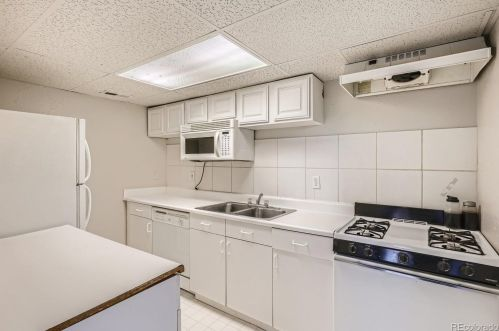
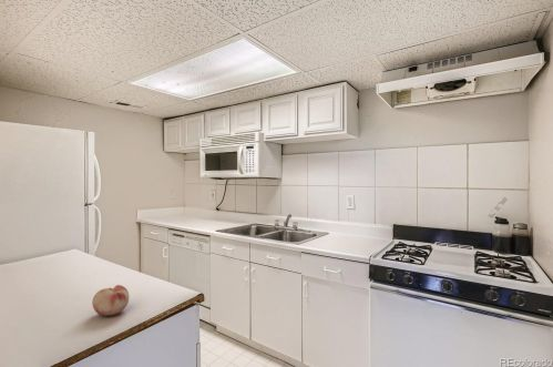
+ fruit (111, 299)
